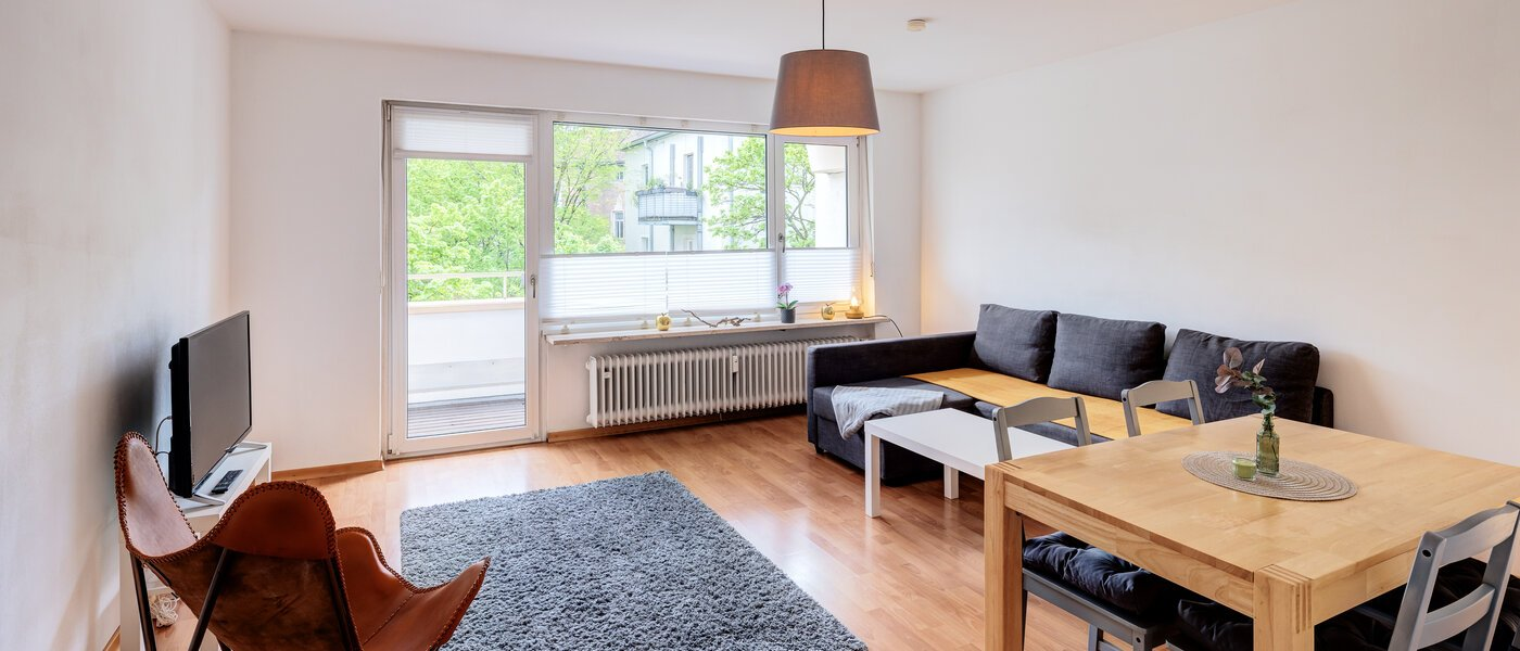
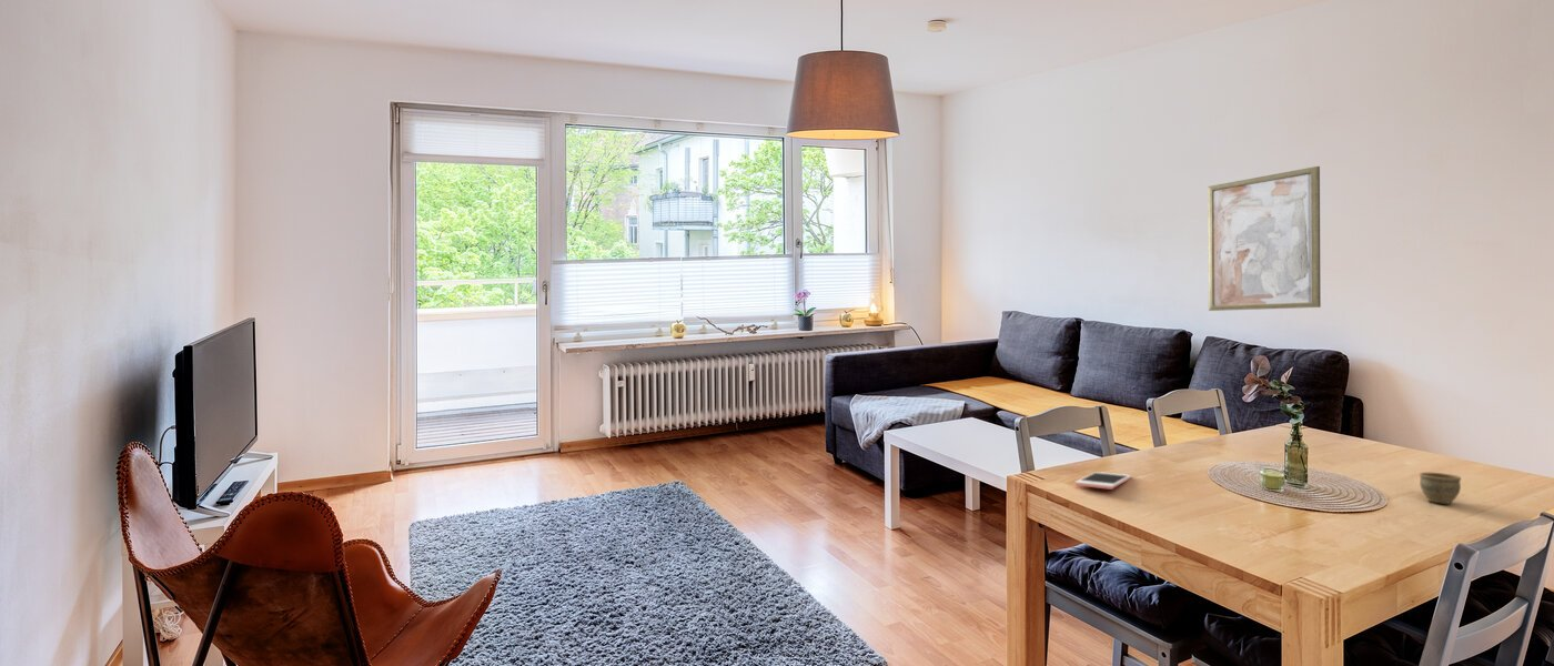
+ cup (1443, 487)
+ wall art (1260, 242)
+ cell phone (1103, 480)
